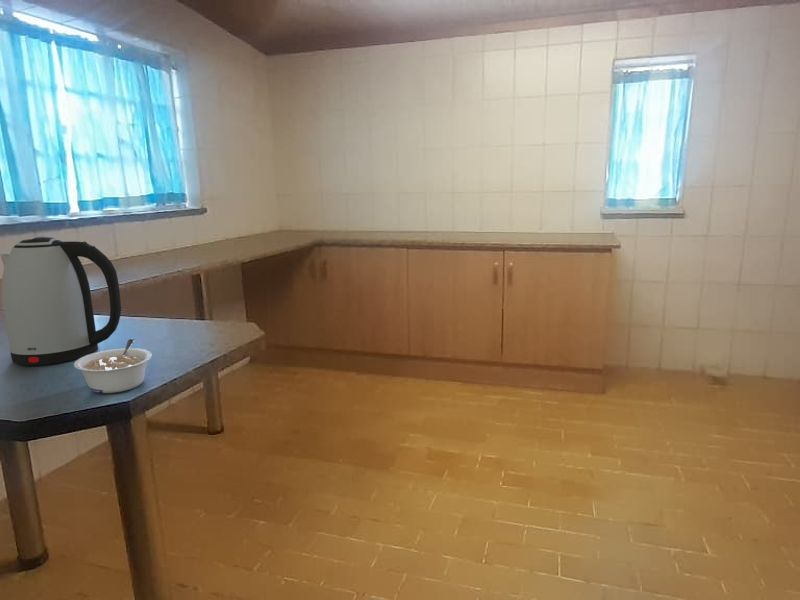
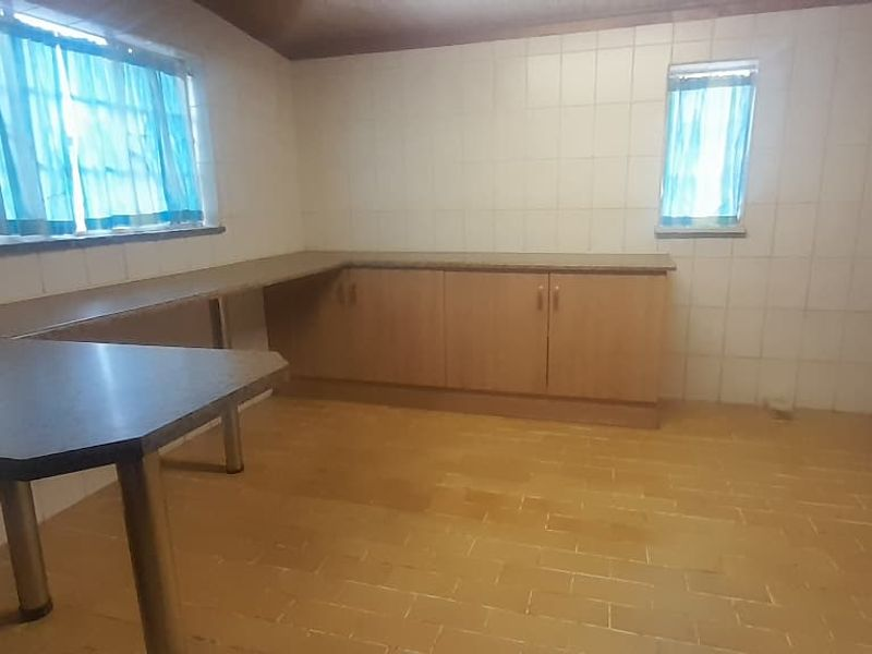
- legume (114, 368)
- kettle (63, 296)
